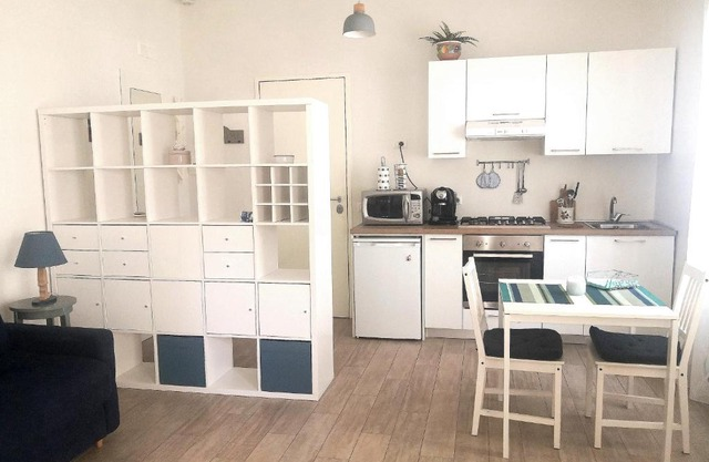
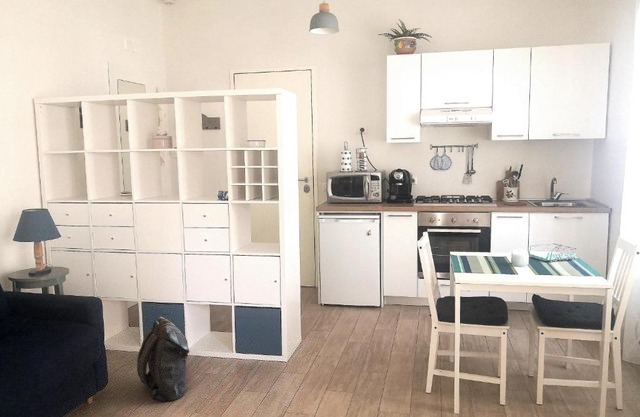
+ backpack (163, 355)
